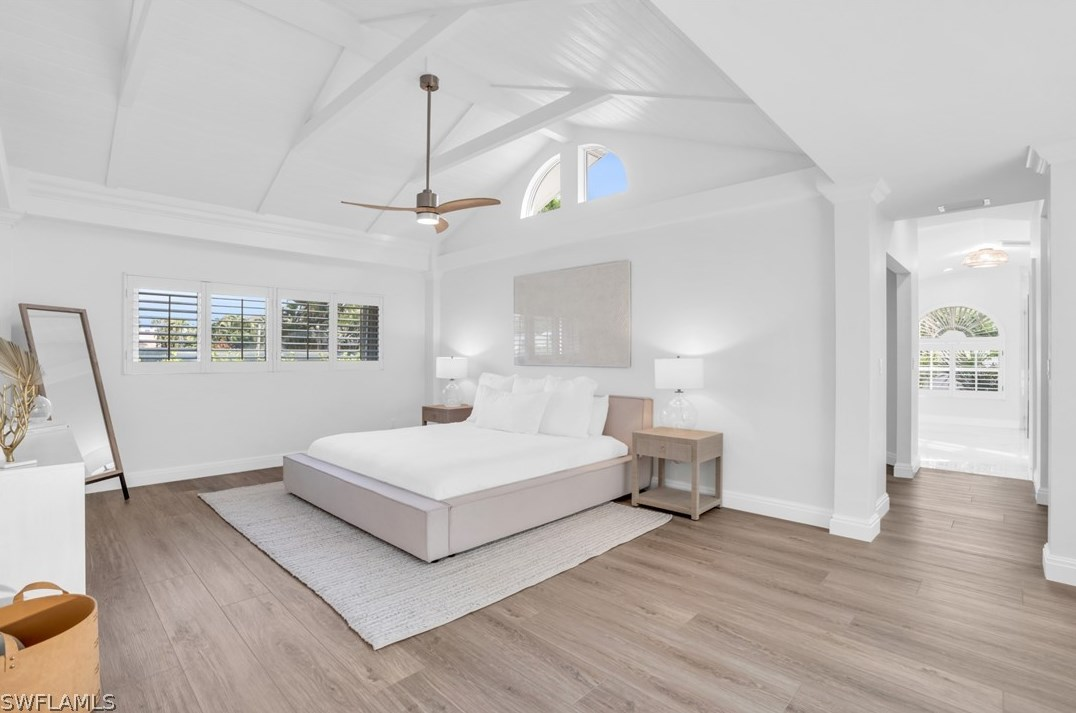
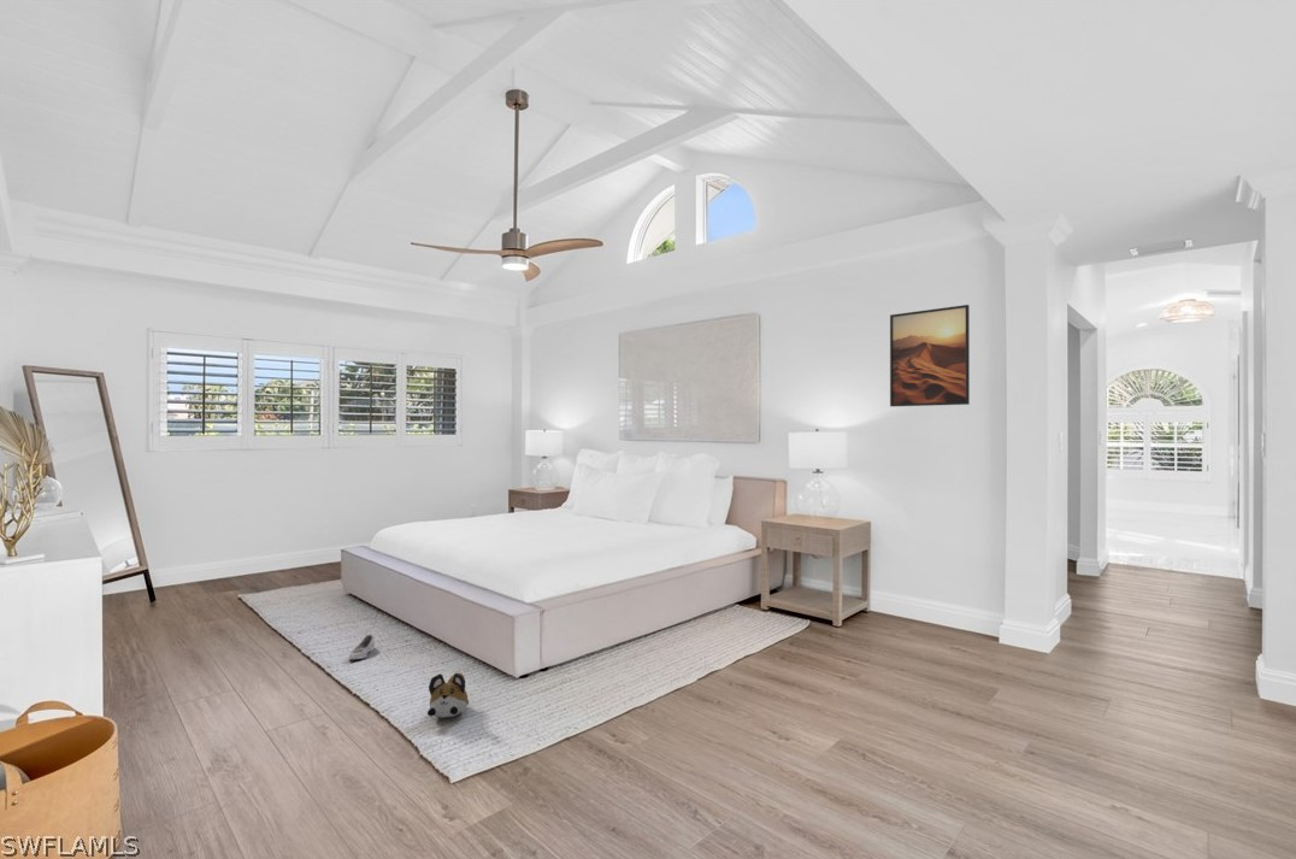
+ shoe (361, 647)
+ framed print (927, 358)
+ plush toy (450, 690)
